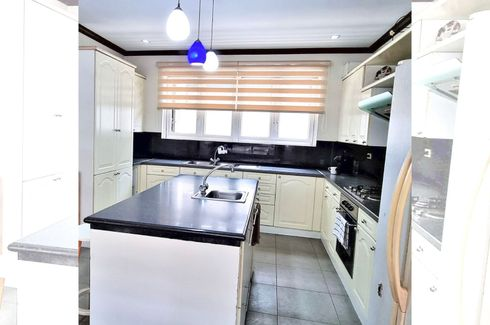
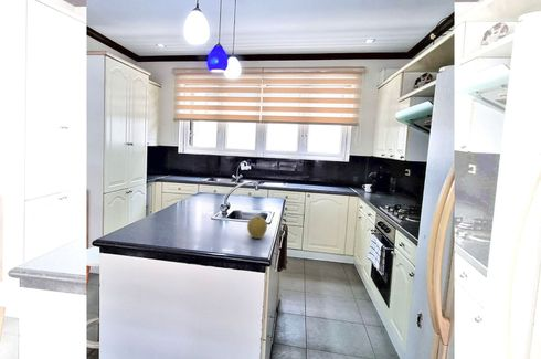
+ fruit (257, 226)
